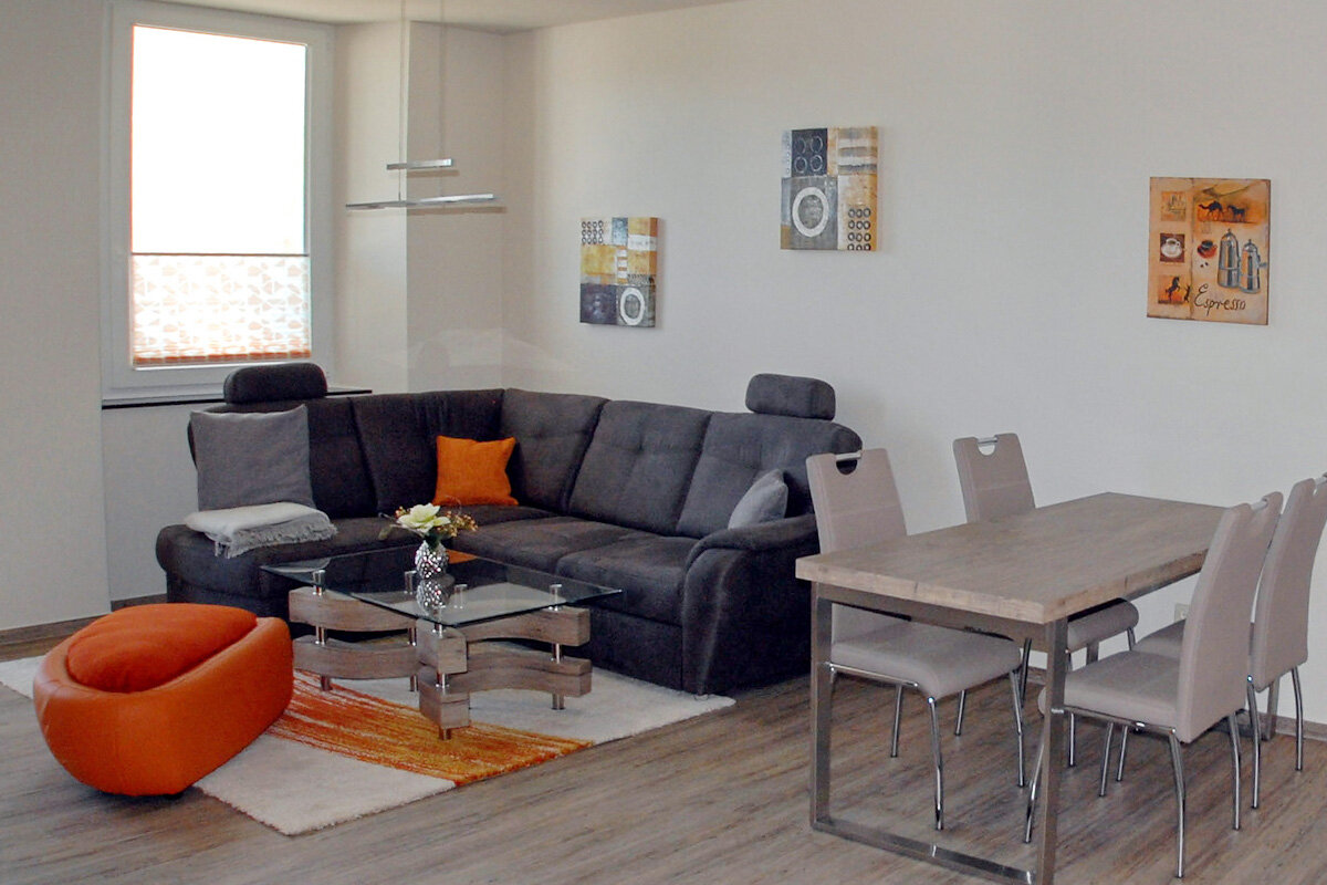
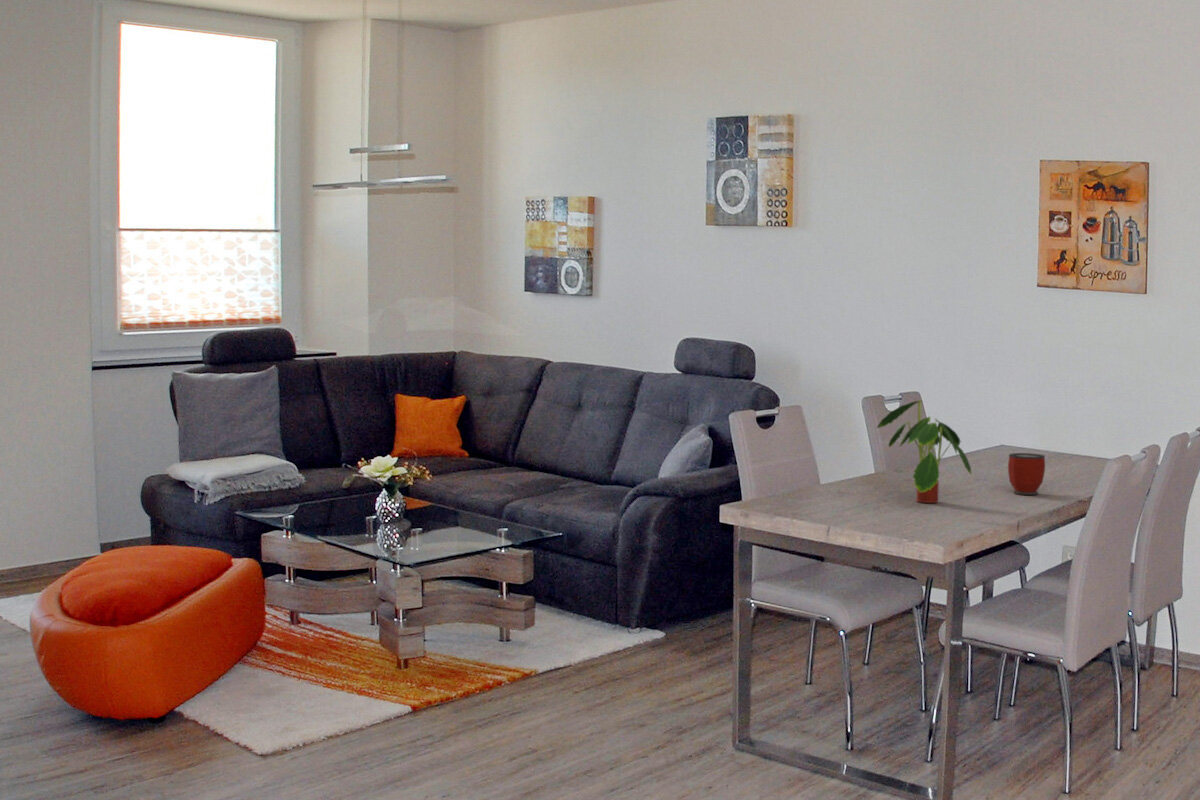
+ mug (1030, 473)
+ plant (924, 451)
